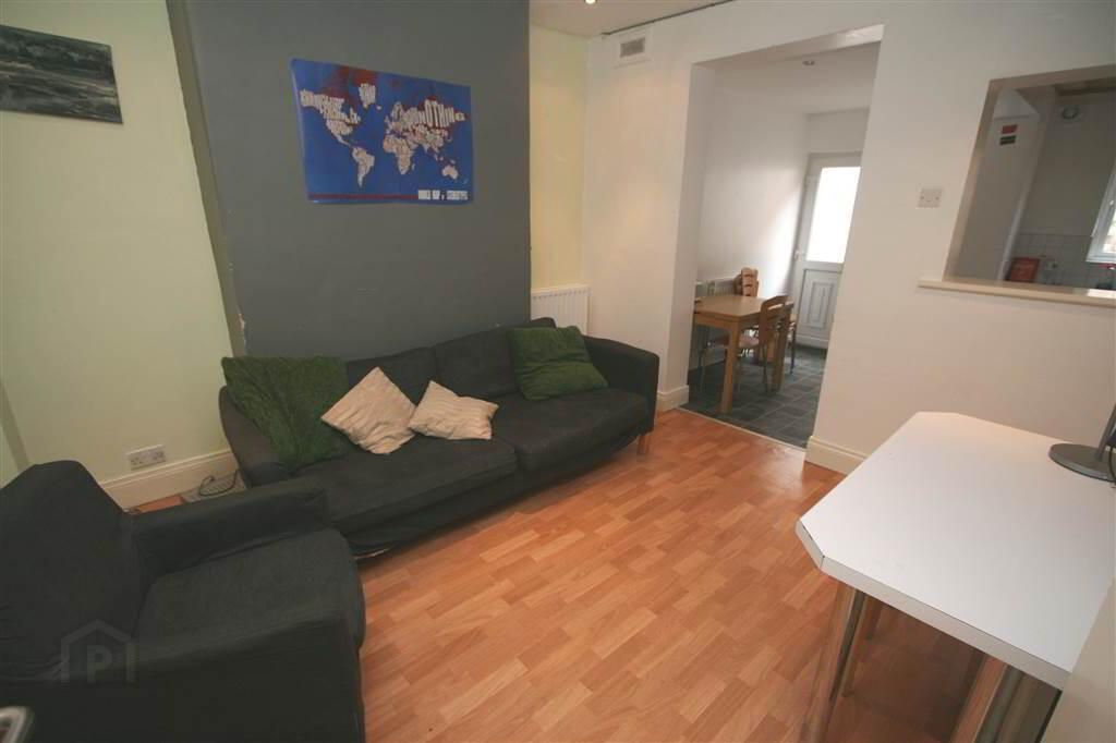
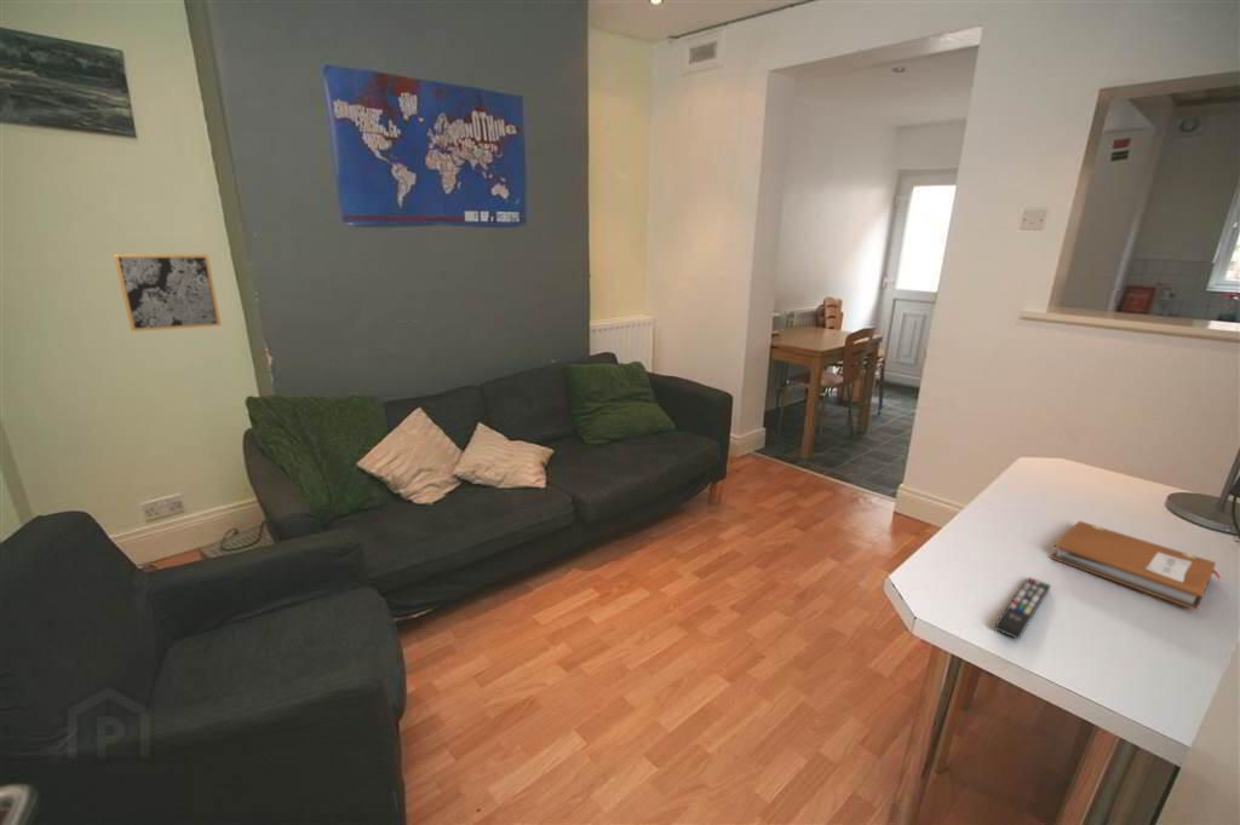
+ notebook (1135, 560)
+ wall art (170, 292)
+ remote control (1023, 605)
